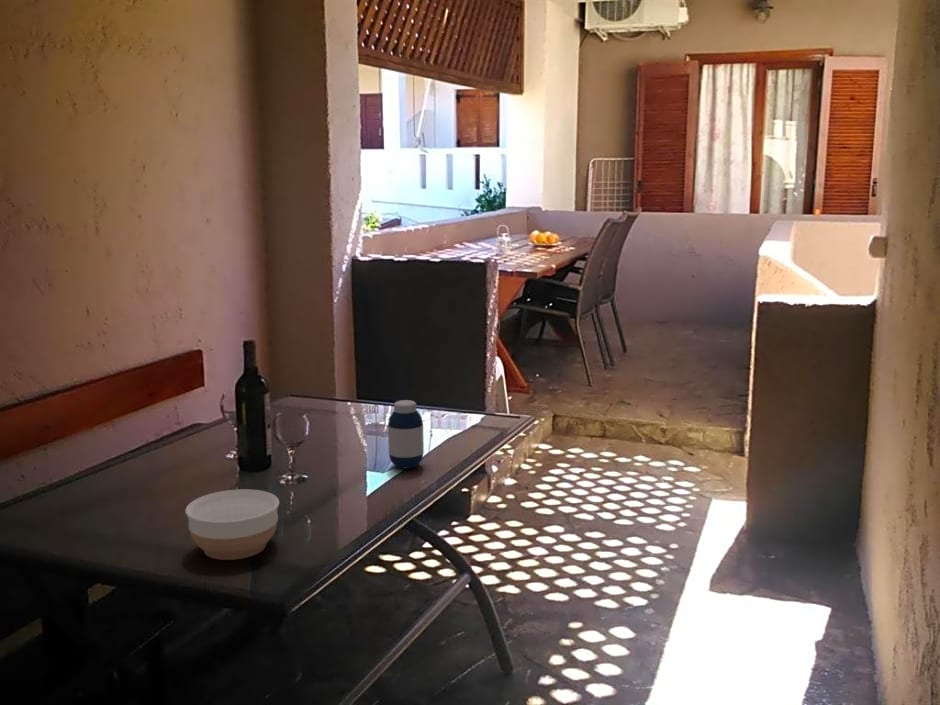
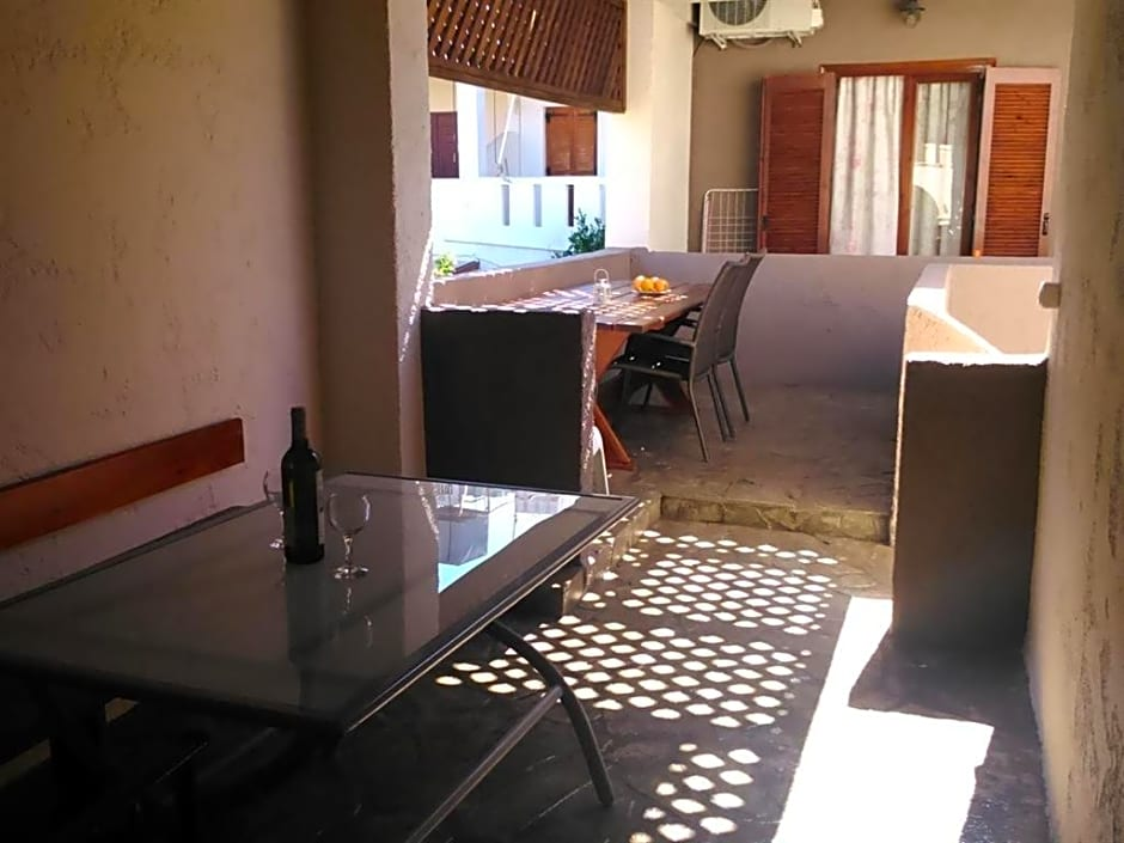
- bowl (234, 525)
- medicine bottle (405, 434)
